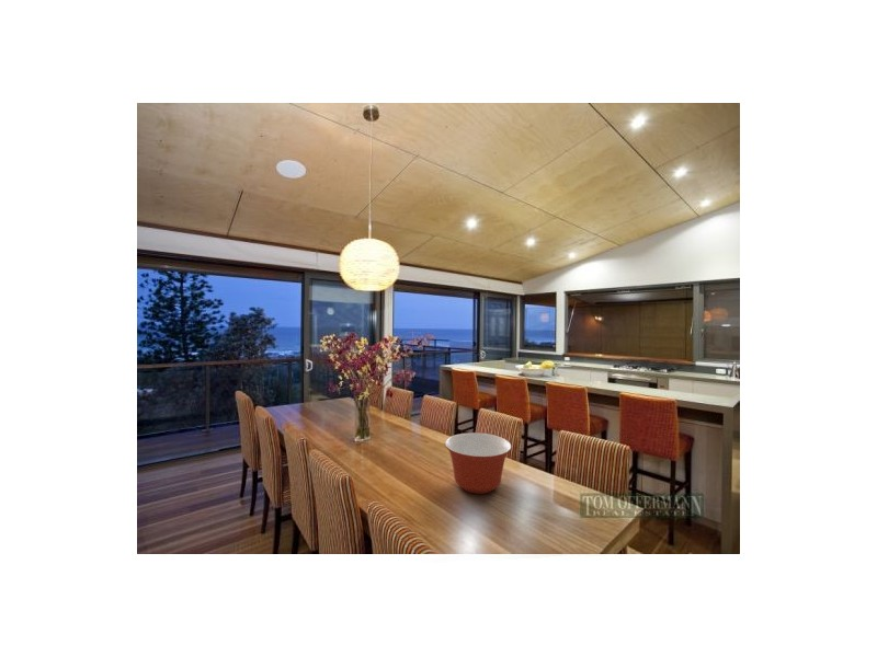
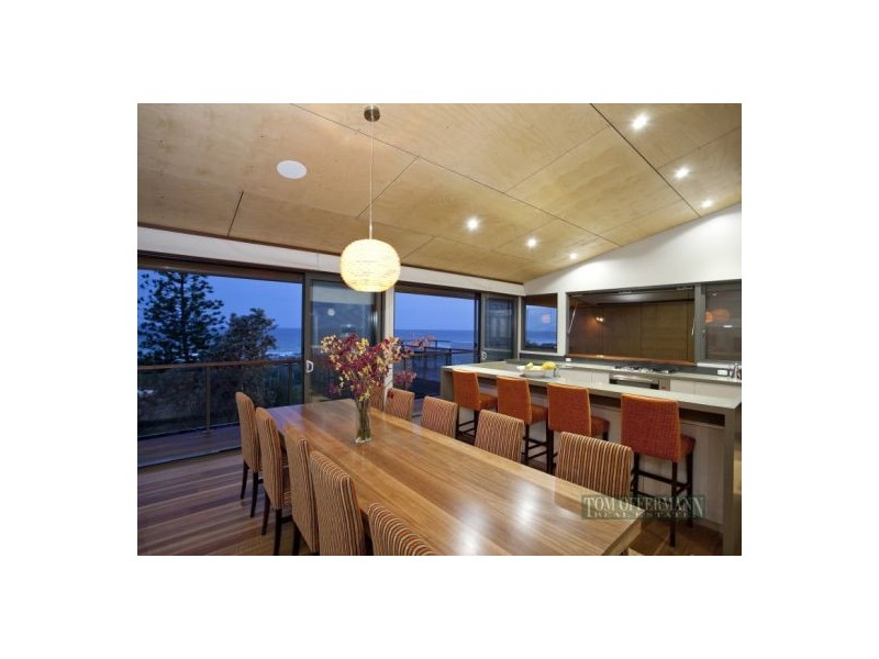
- mixing bowl (477, 464)
